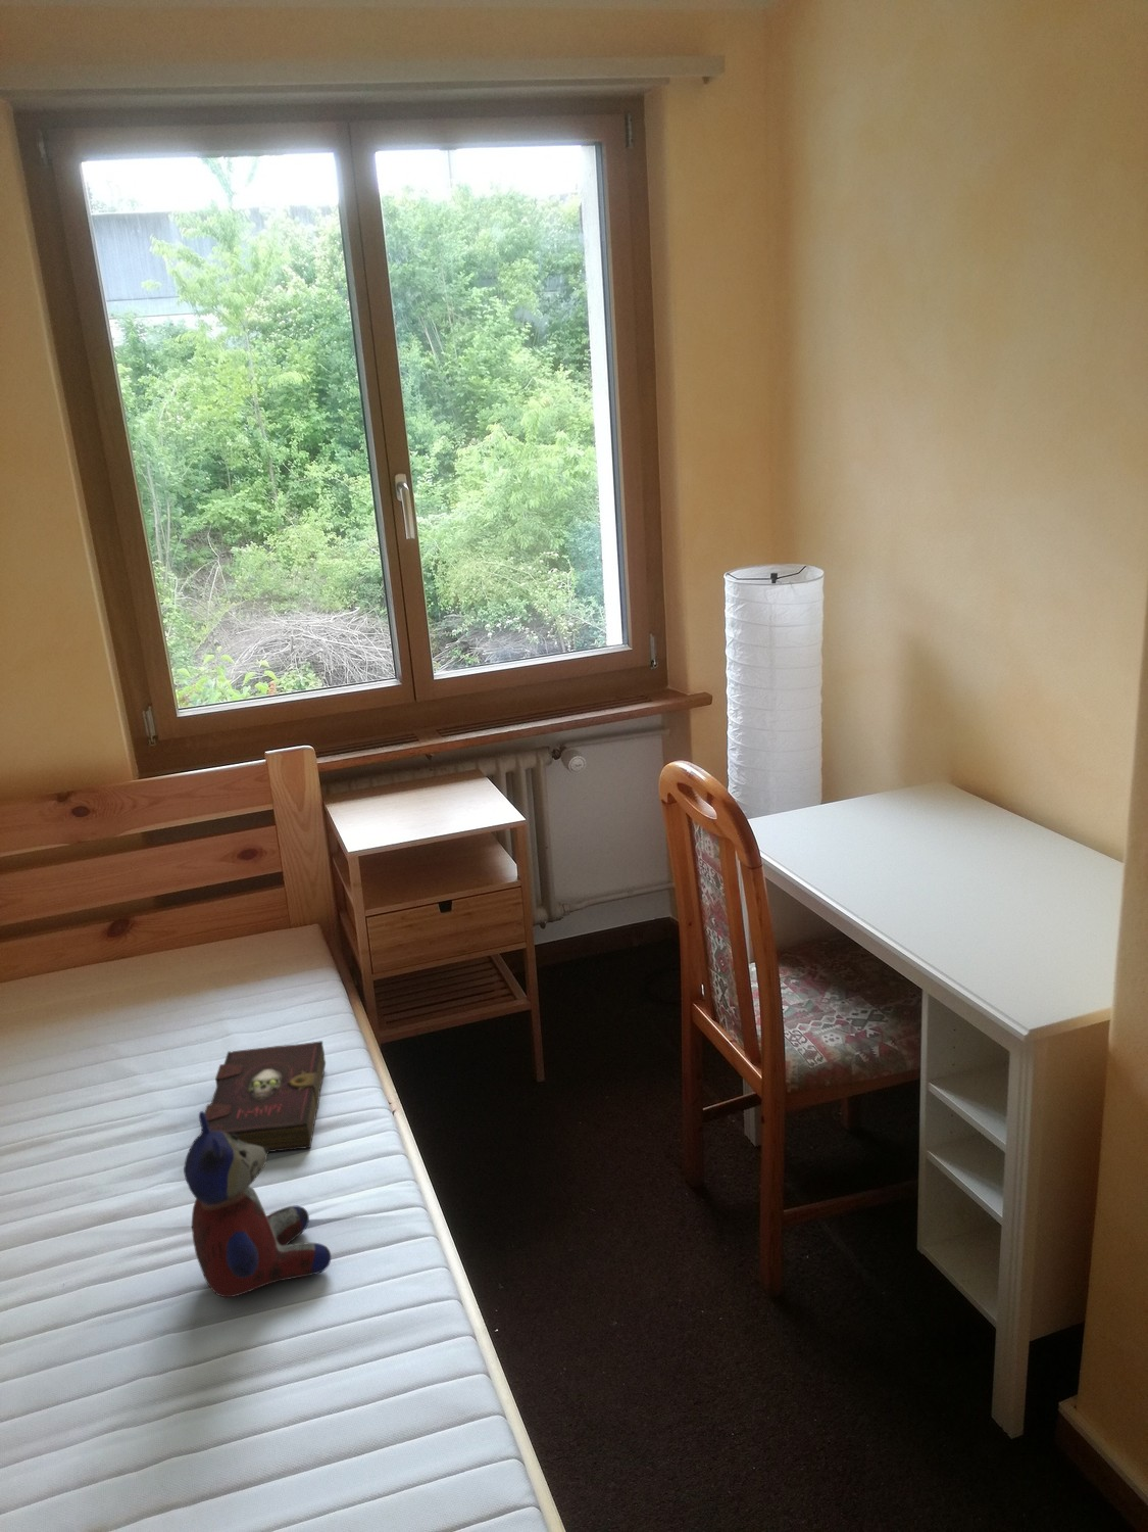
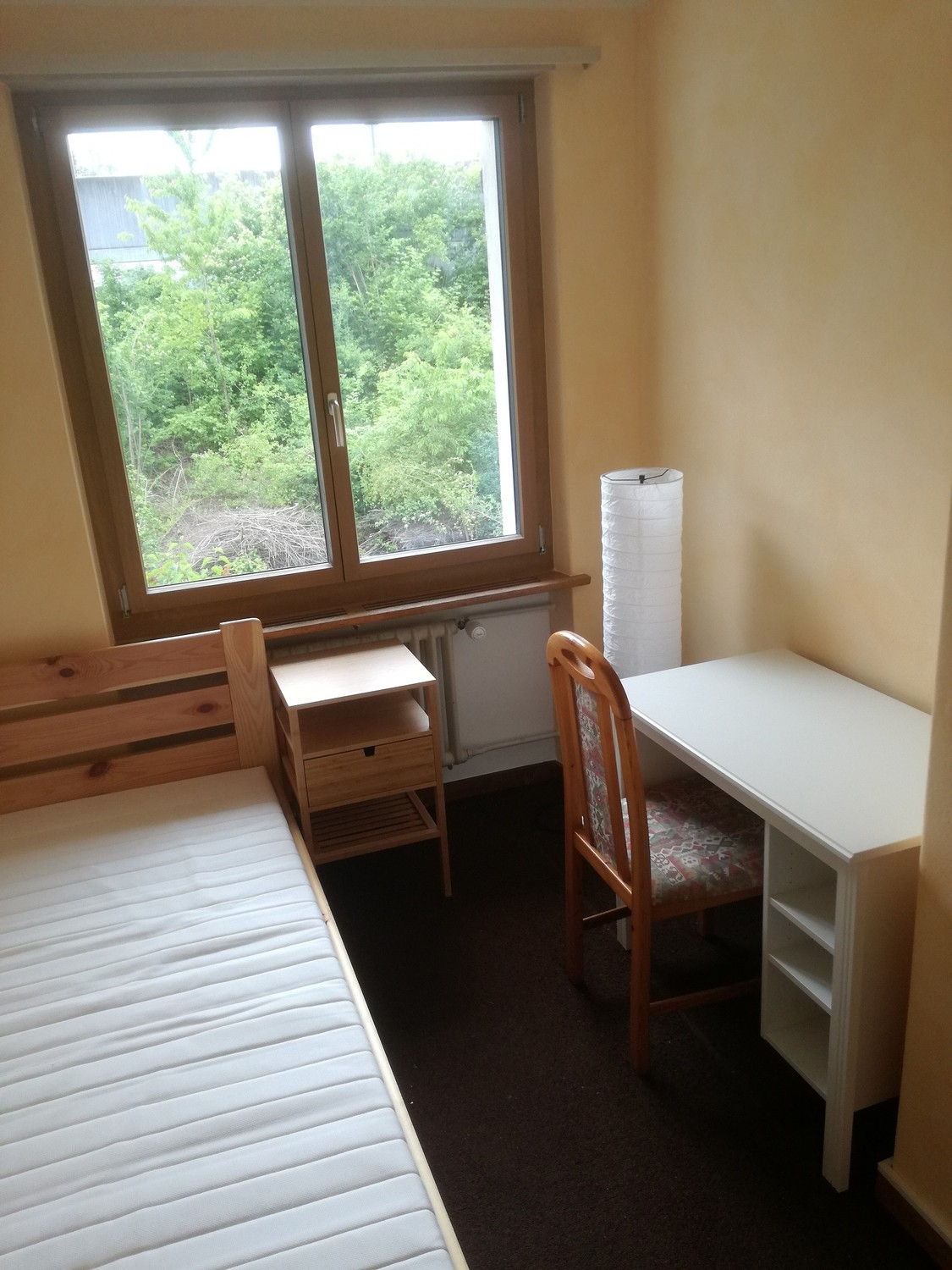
- stuffed bear (251, 1194)
- book (262, 1103)
